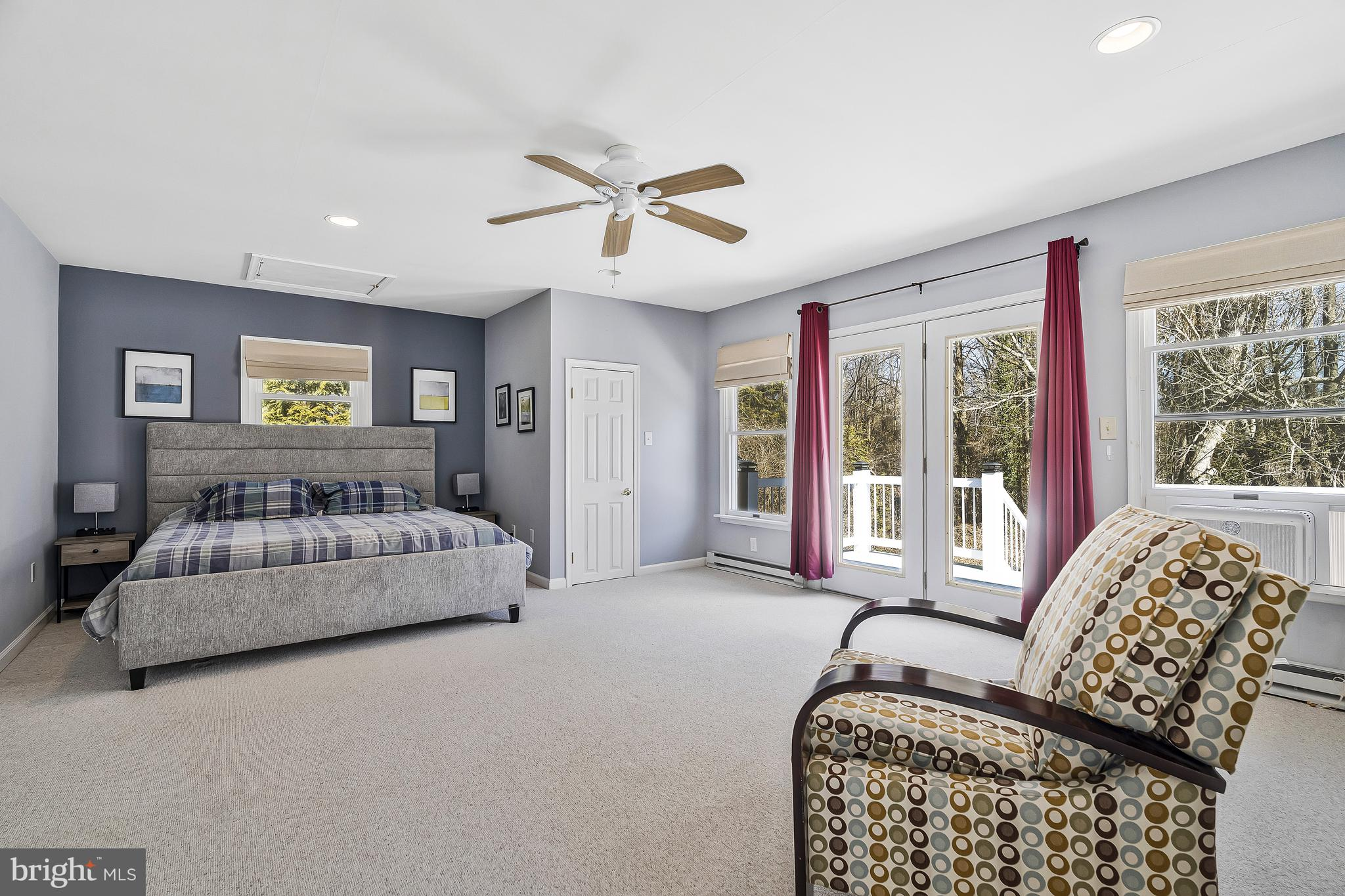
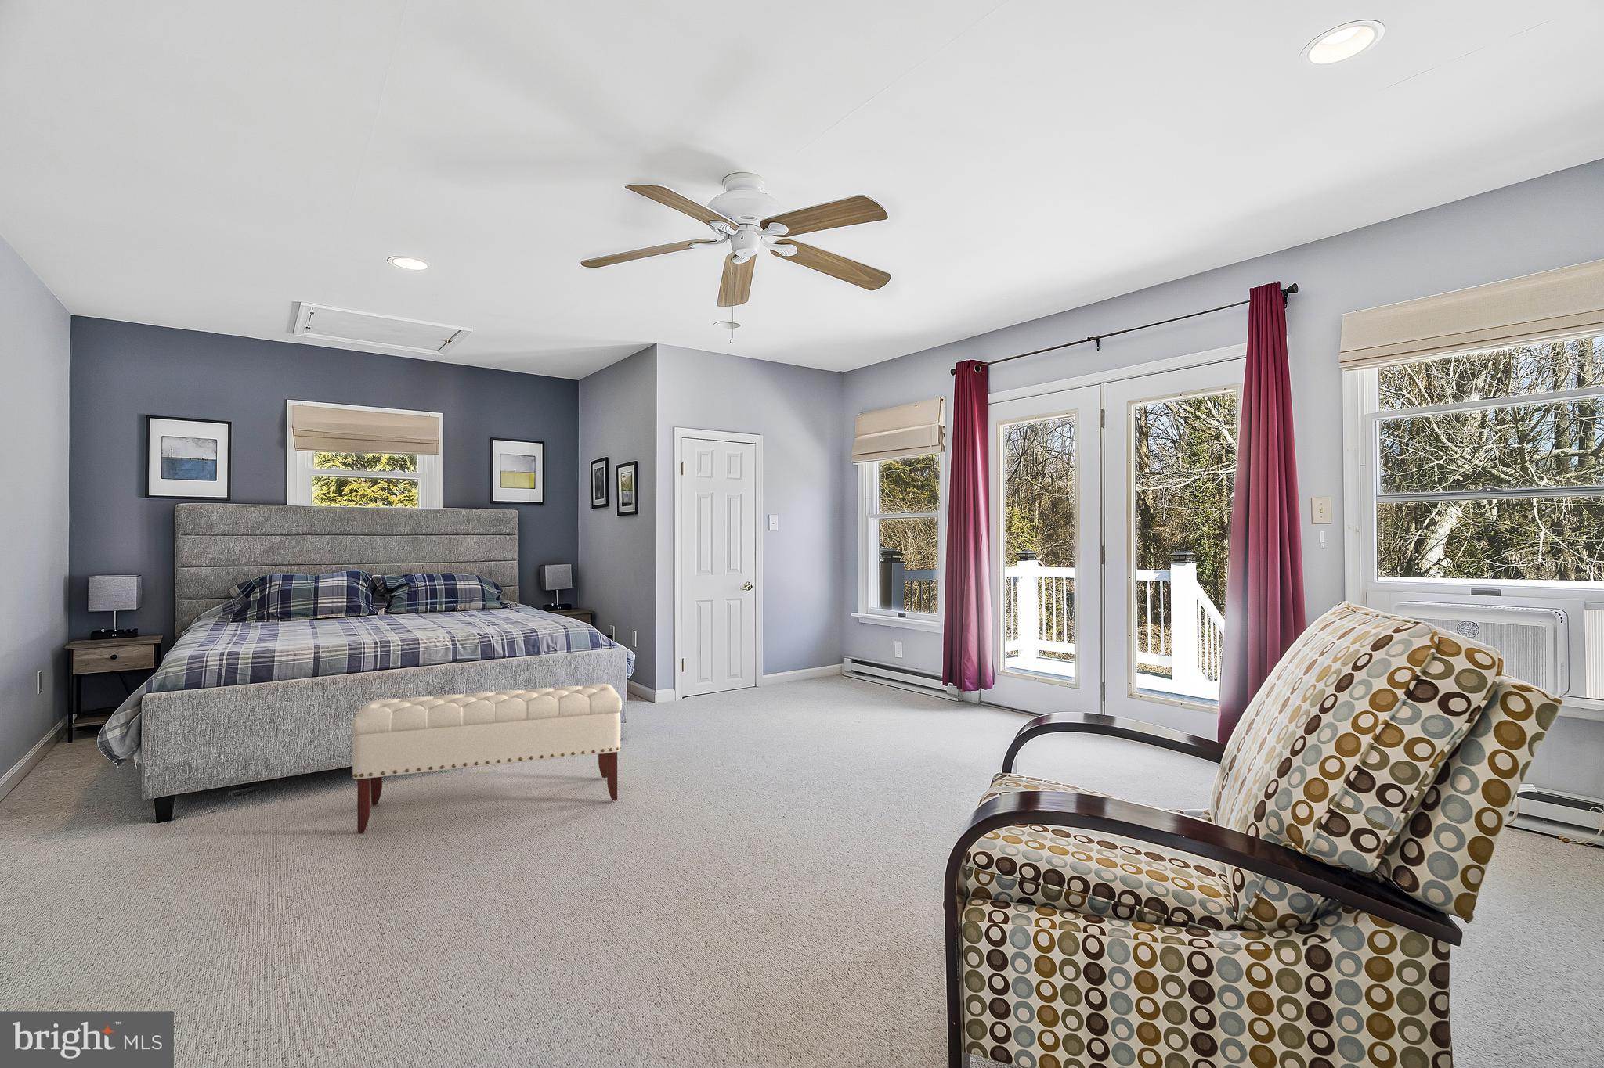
+ bench (495, 749)
